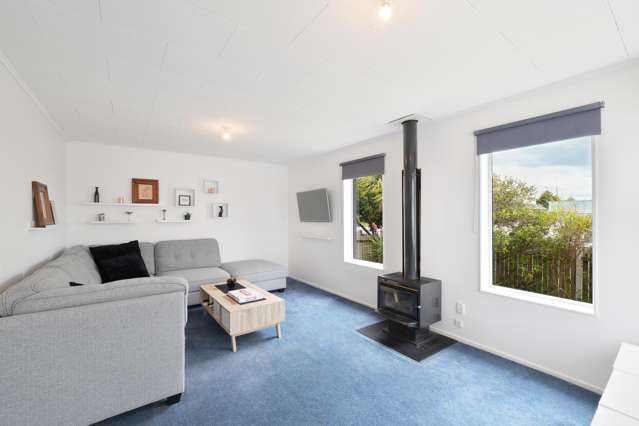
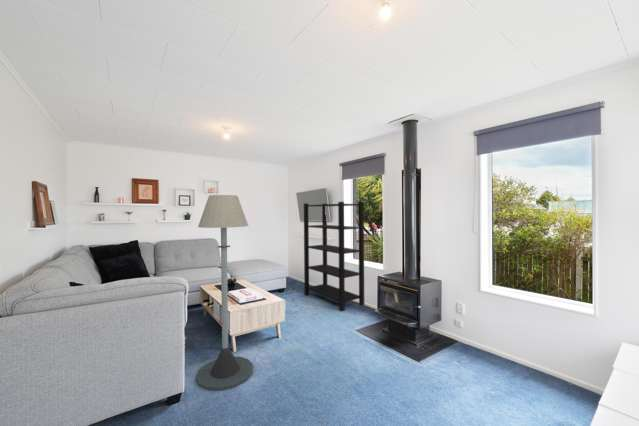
+ bookshelf (332, 251)
+ floor lamp (224, 284)
